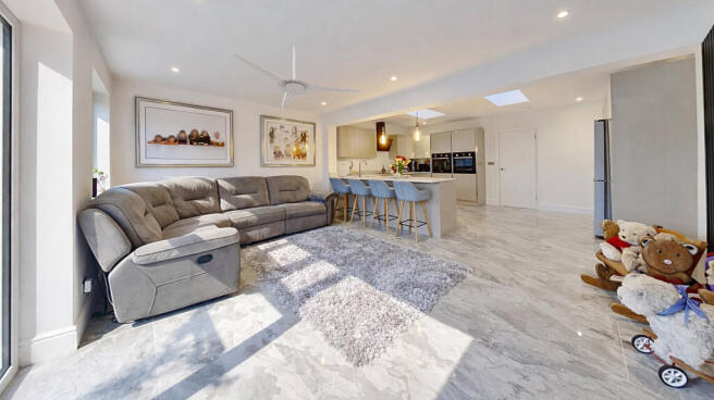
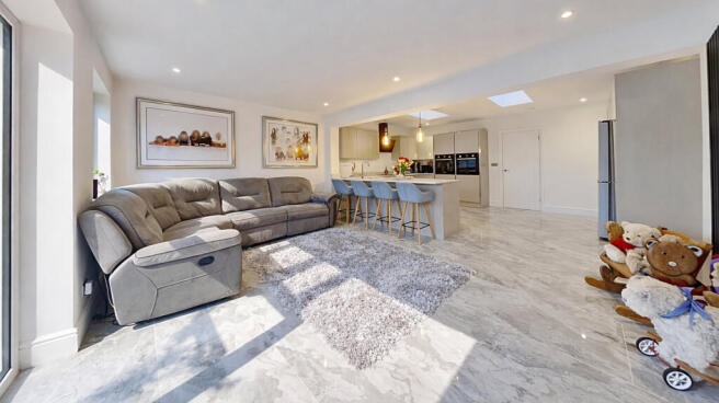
- ceiling fan (304, 82)
